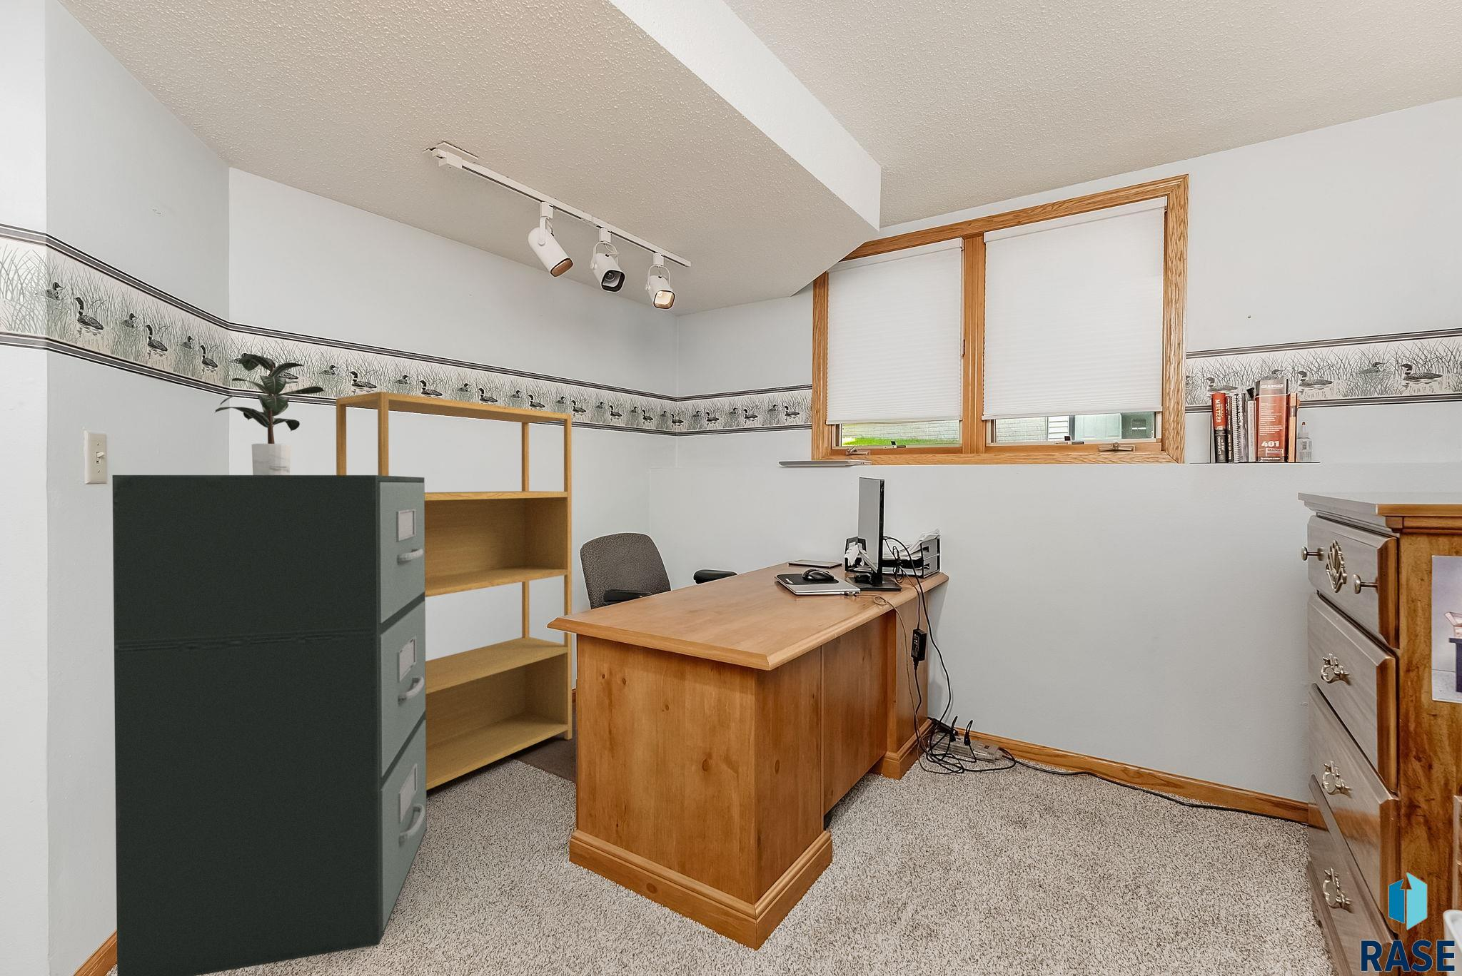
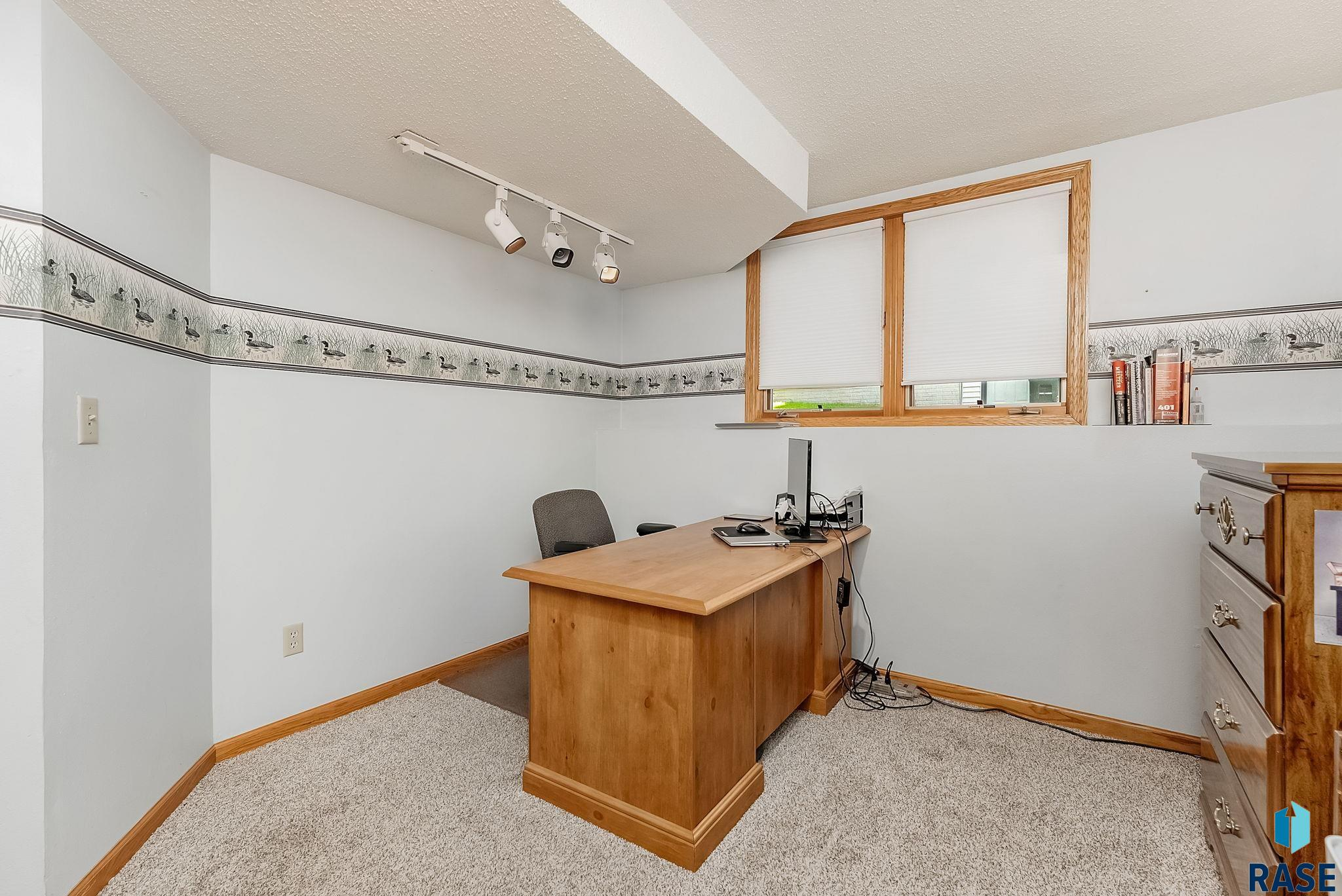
- filing cabinet (308, 685)
- potted plant (270, 413)
- bookshelf (466, 586)
